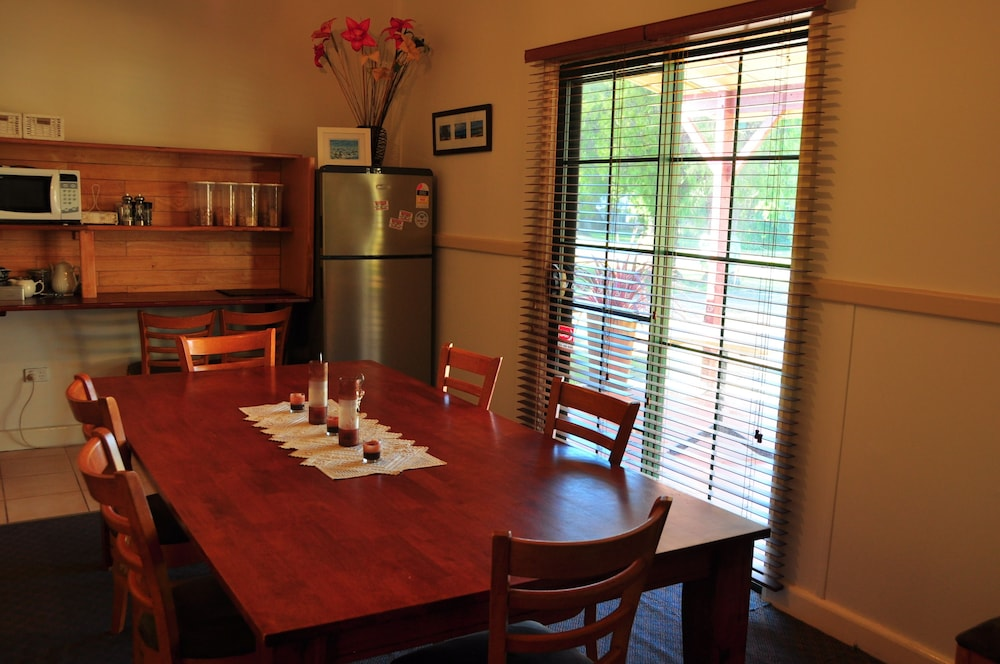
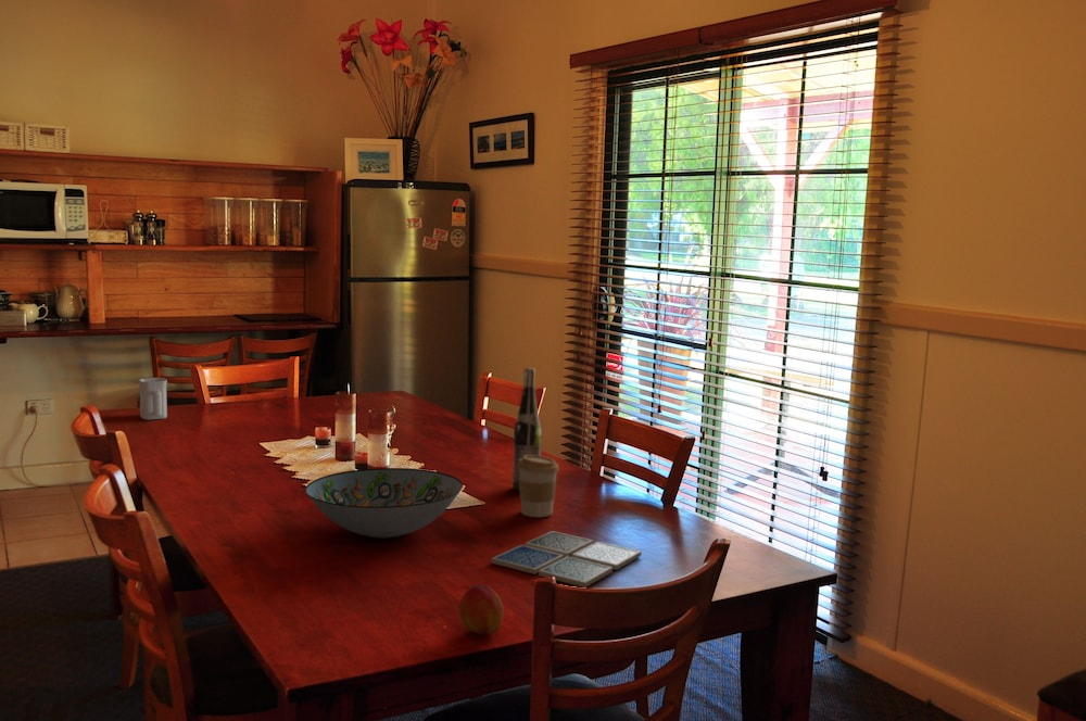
+ wine bottle (527, 429)
+ peach (480, 608)
+ coffee cup (538, 484)
+ mug (154, 399)
+ drink coaster (567, 557)
+ decorative bowl (384, 508)
